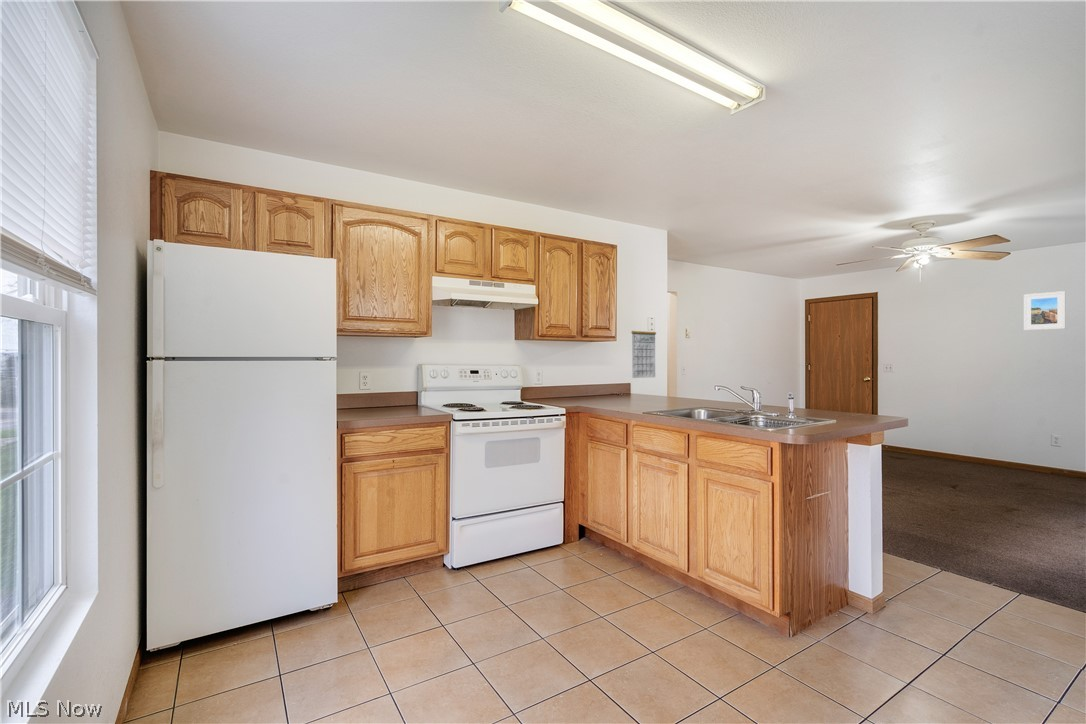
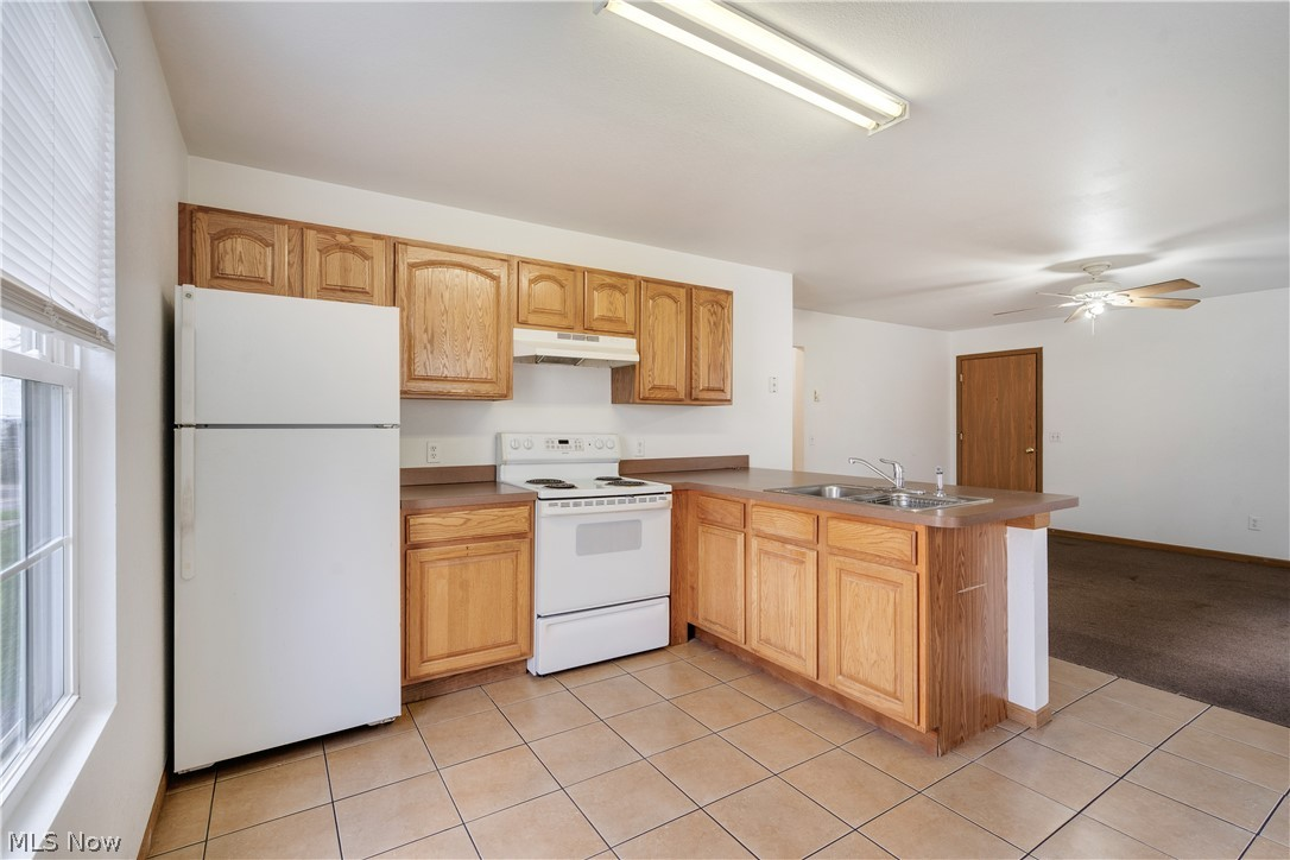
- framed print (1044, 311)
- calendar (643, 349)
